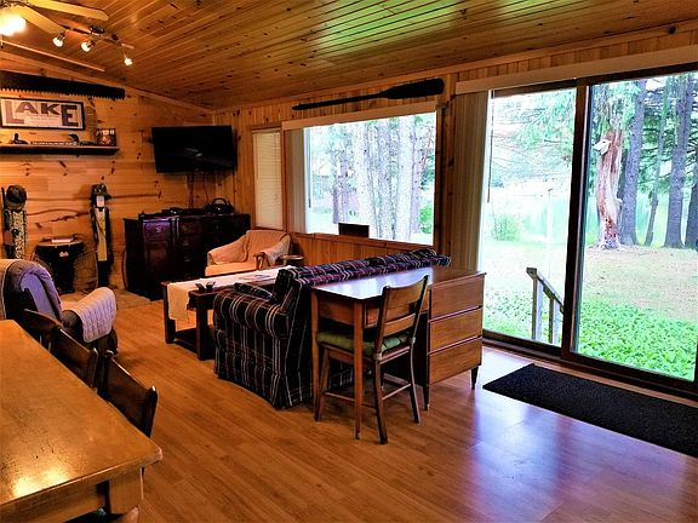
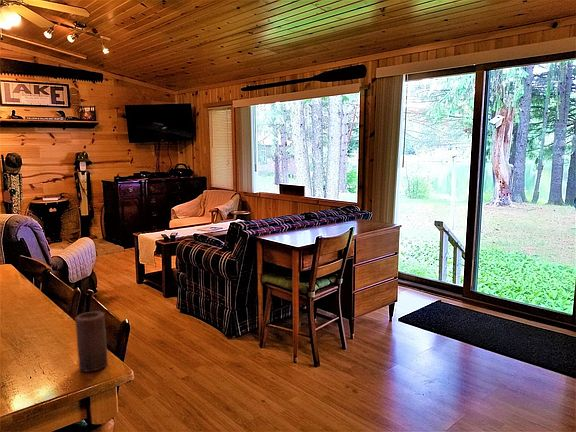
+ candle (91, 340)
